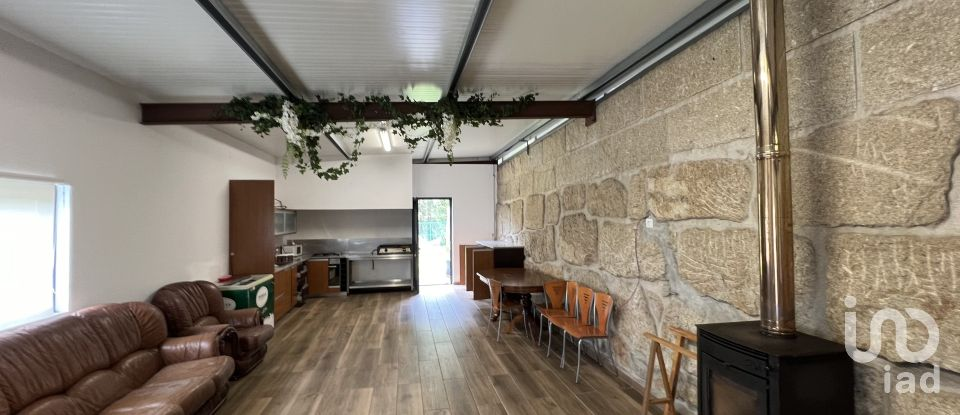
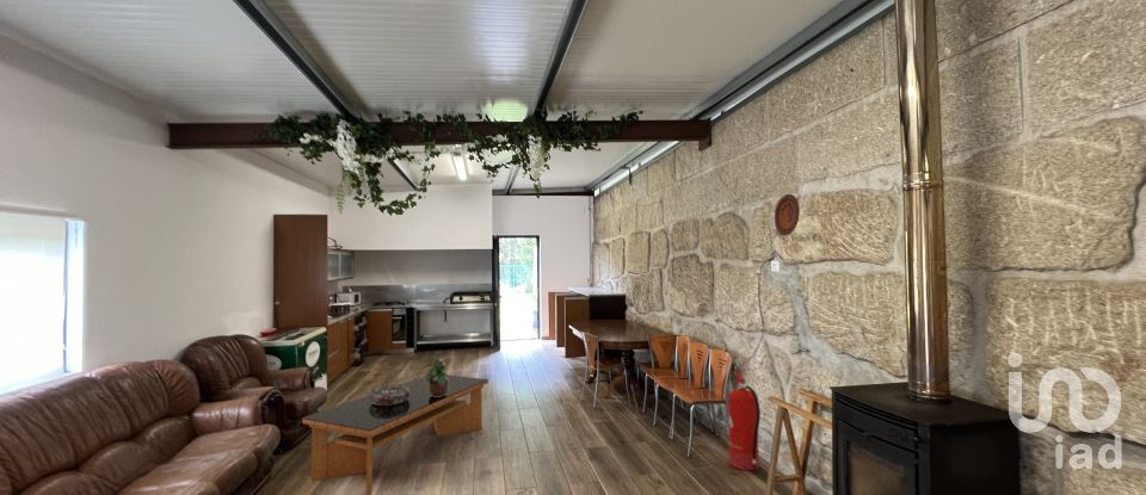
+ potted plant (437, 371)
+ fire extinguisher (747, 422)
+ decorative bowl (389, 395)
+ coffee table (407, 423)
+ decorative plate (787, 215)
